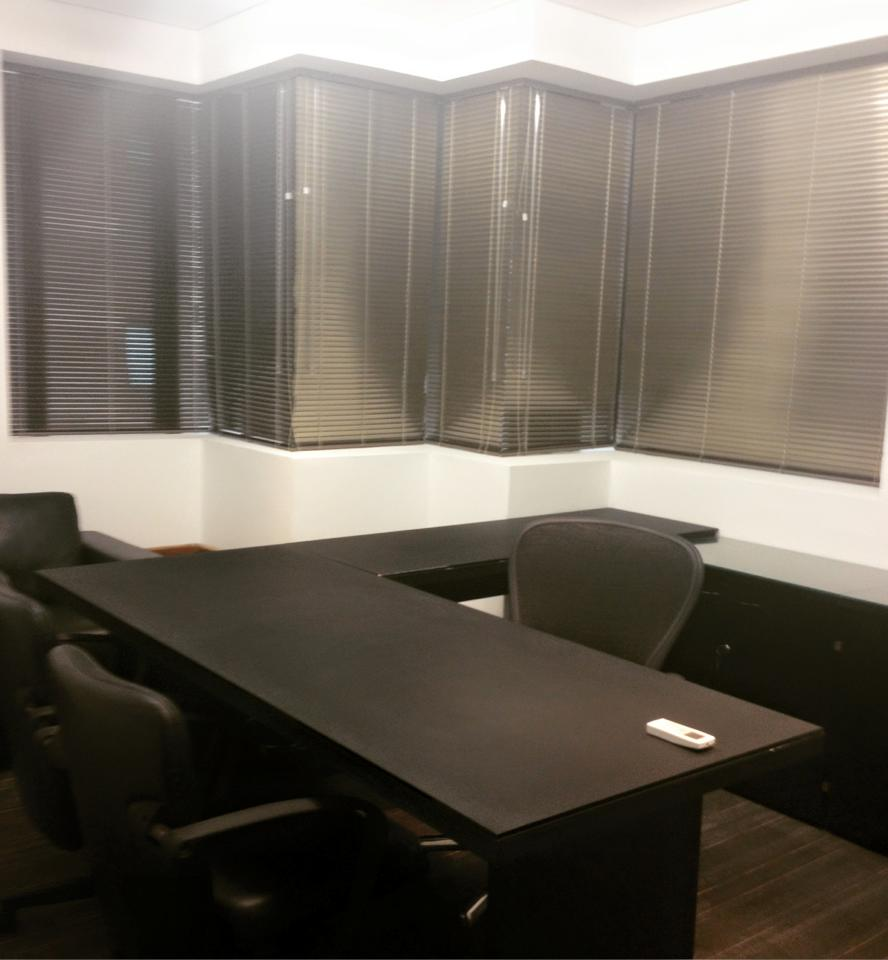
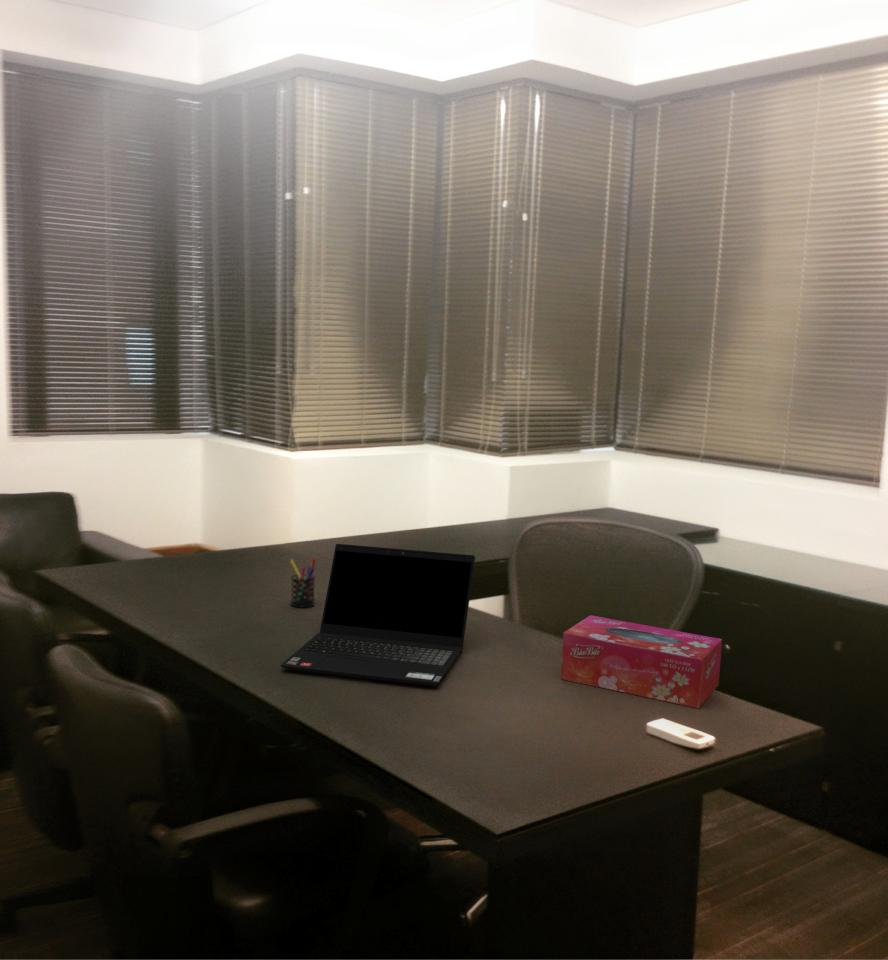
+ tissue box (641, 659)
+ laptop computer (382, 610)
+ pen holder (305, 580)
